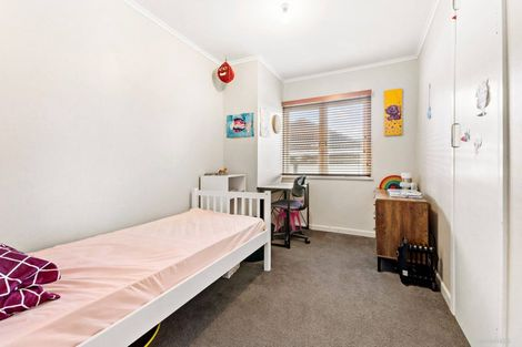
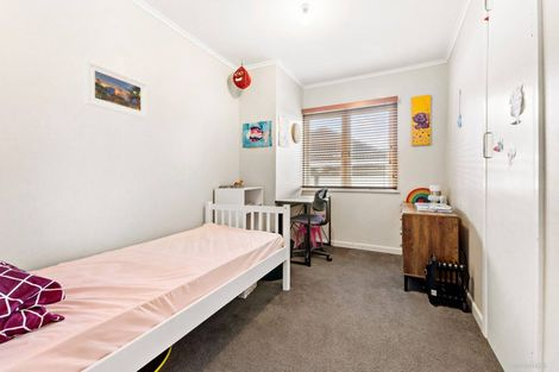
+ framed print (119, 92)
